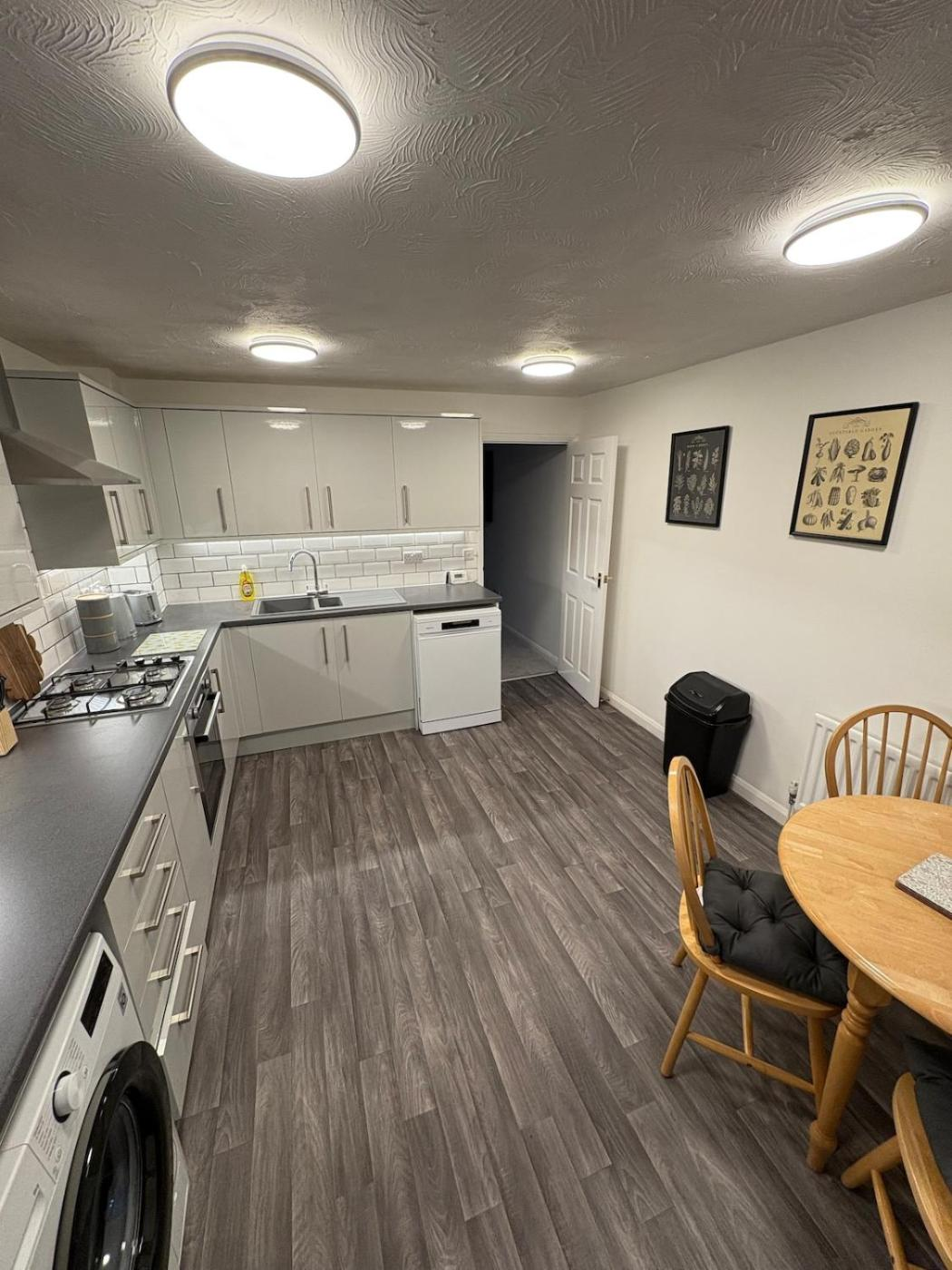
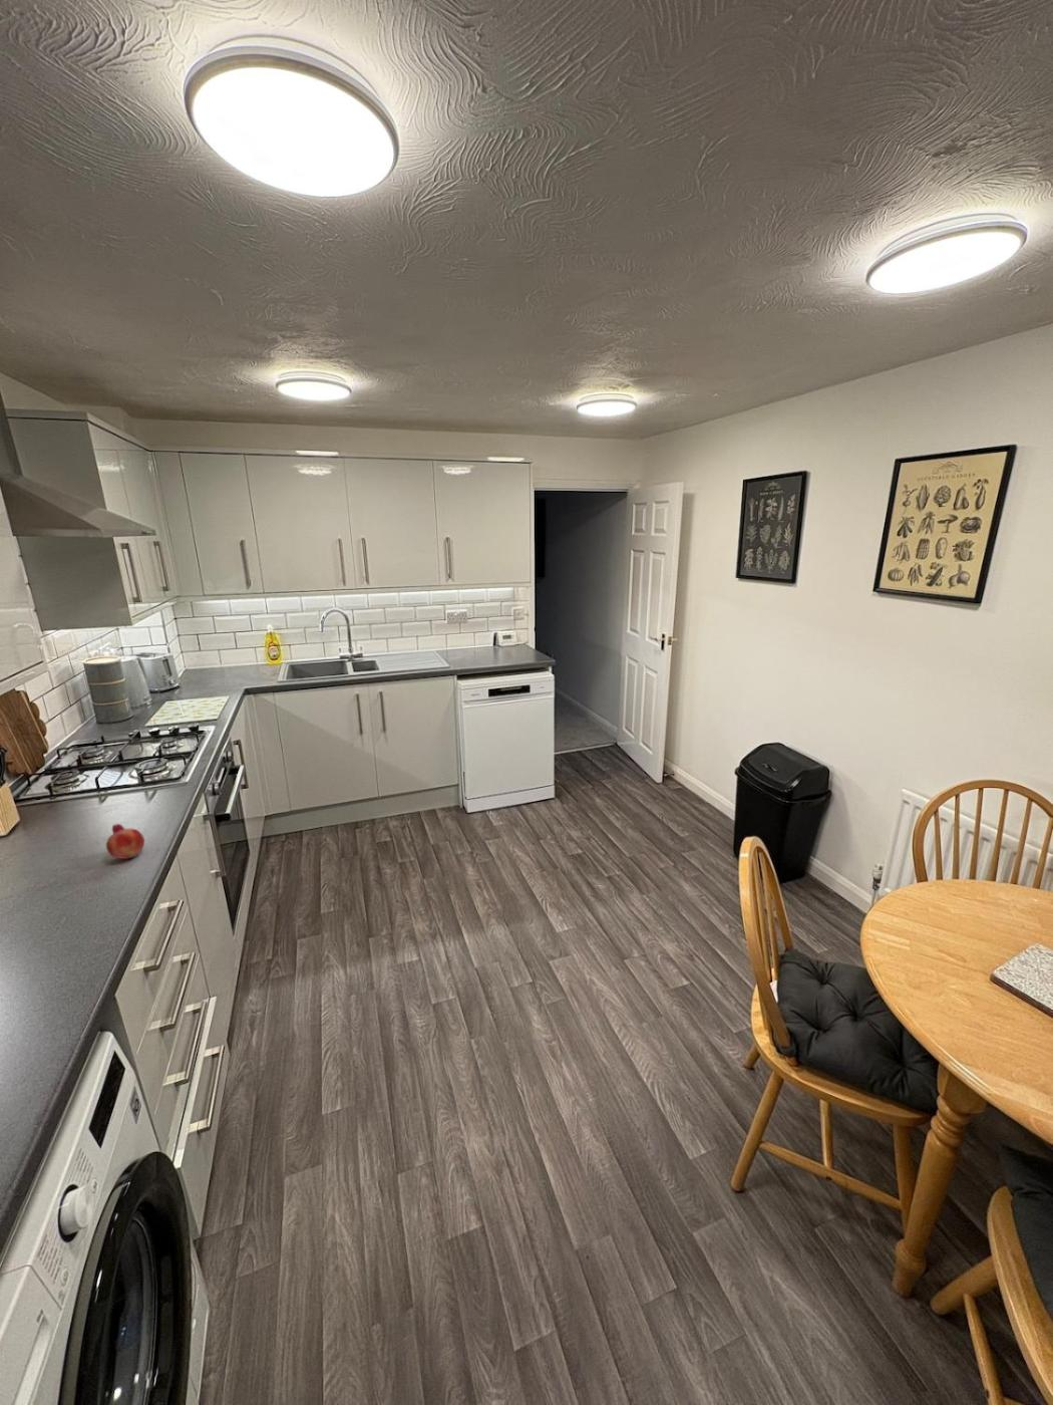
+ fruit (124, 841)
